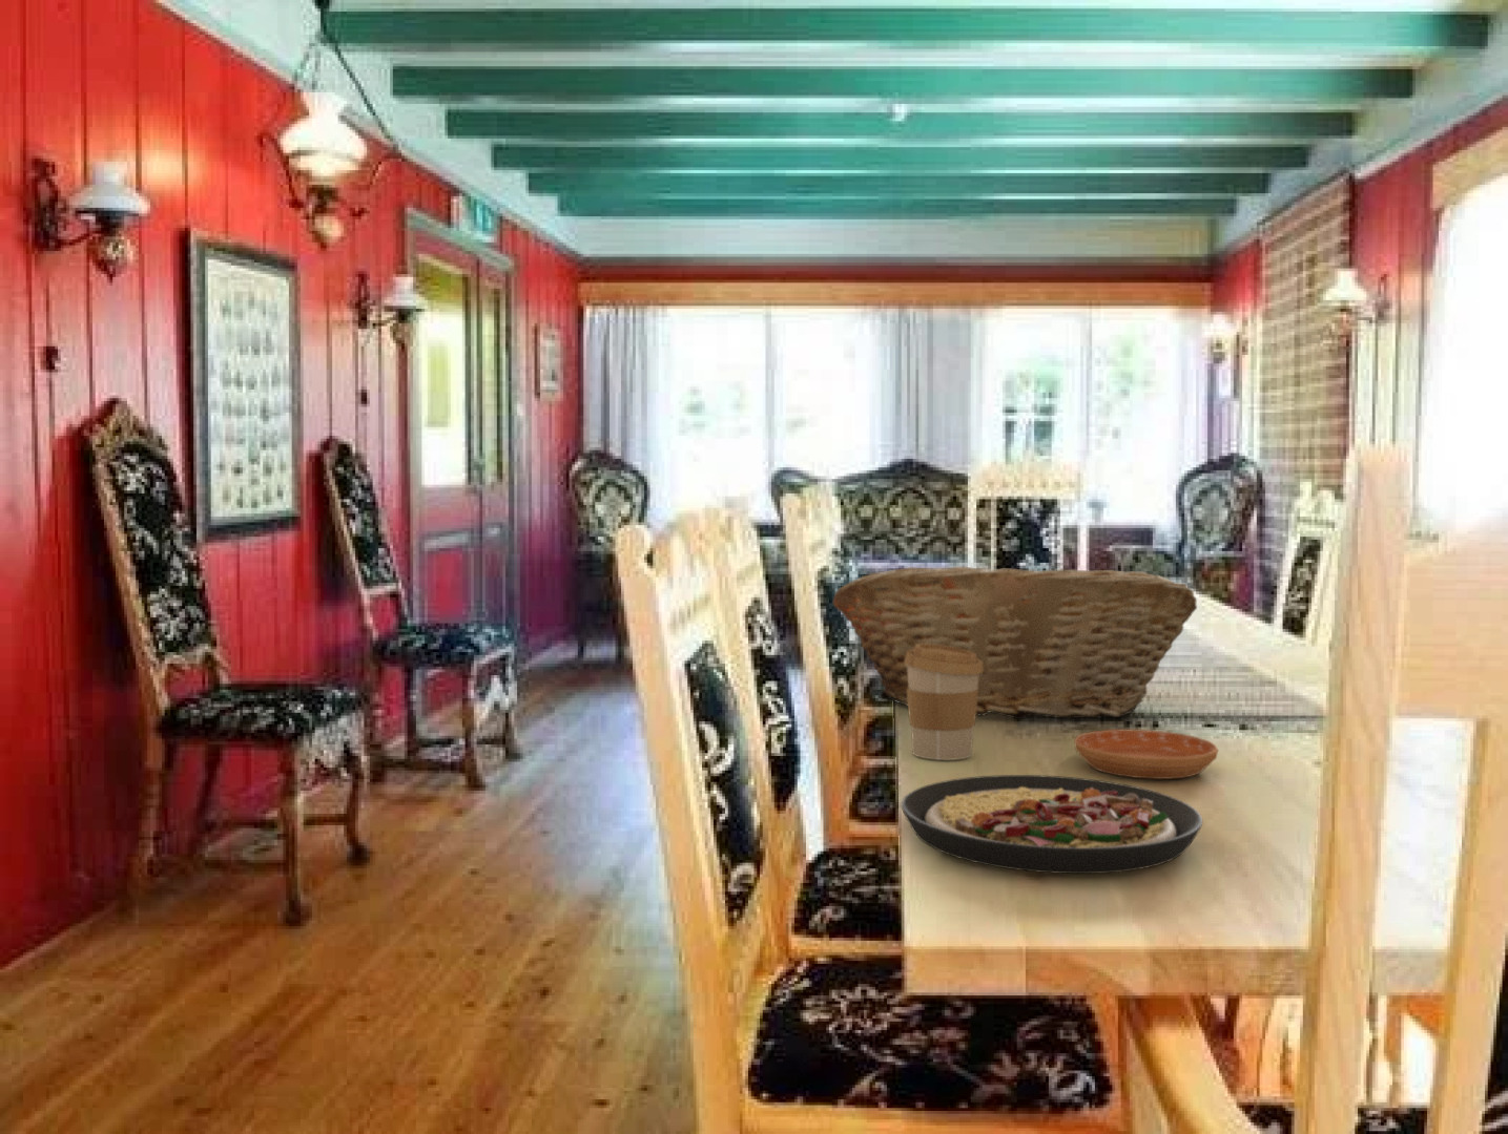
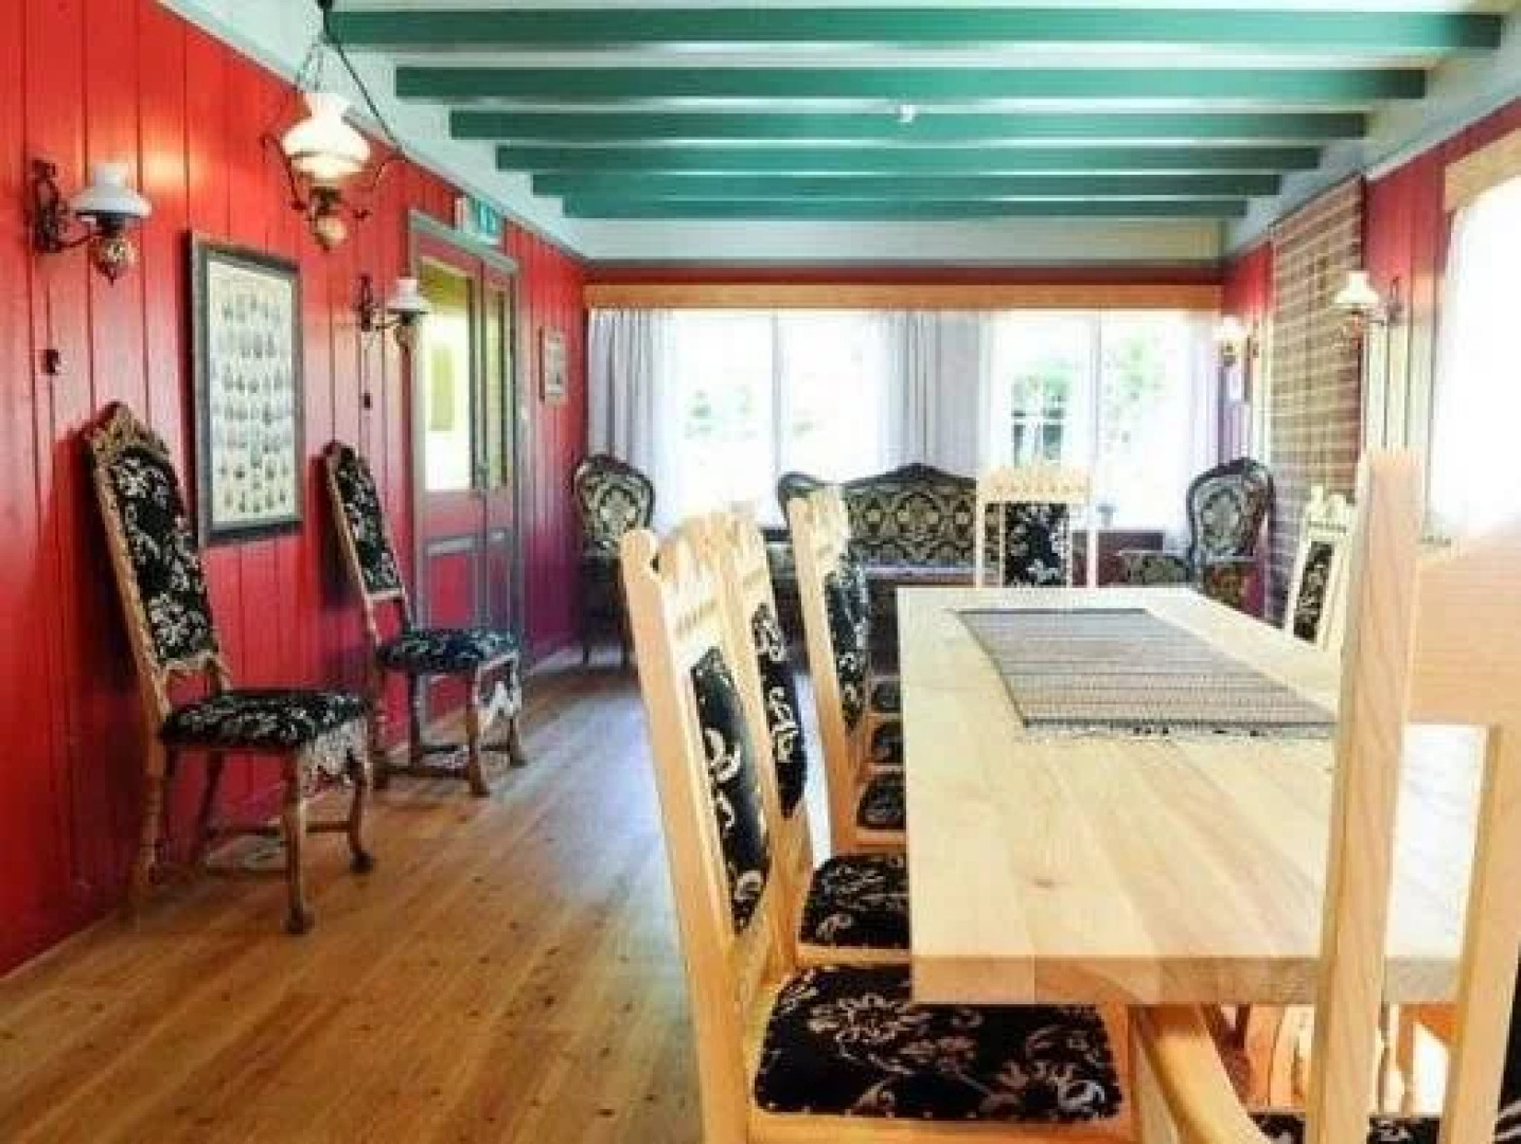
- plate (1049, 814)
- fruit basket (1010, 631)
- coffee cup (943, 699)
- saucer (1144, 754)
